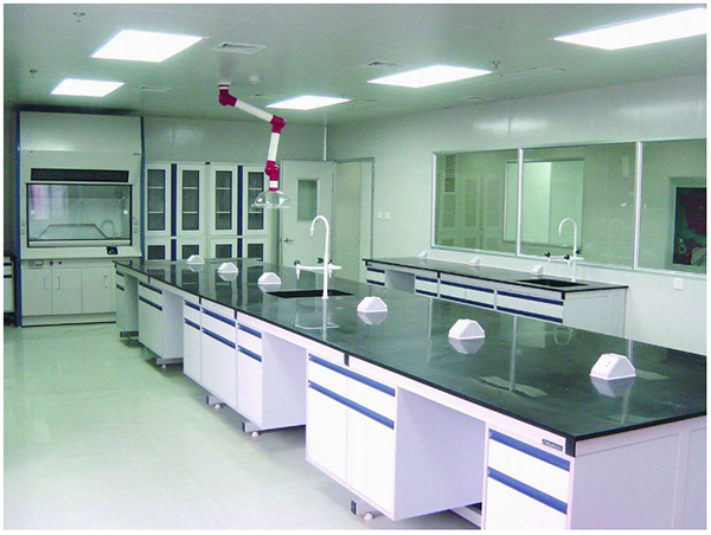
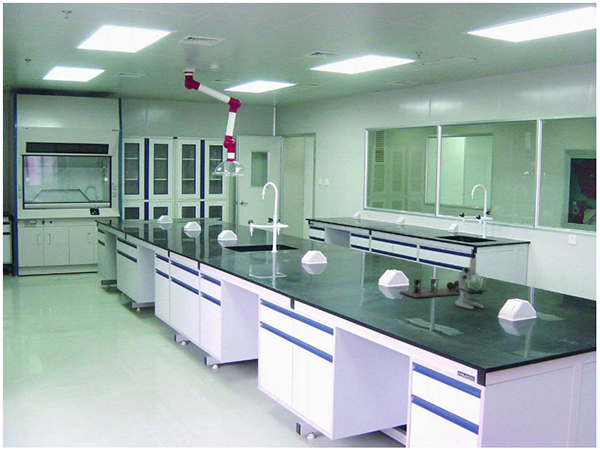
+ hourglass set (437, 285)
+ microscope (469, 277)
